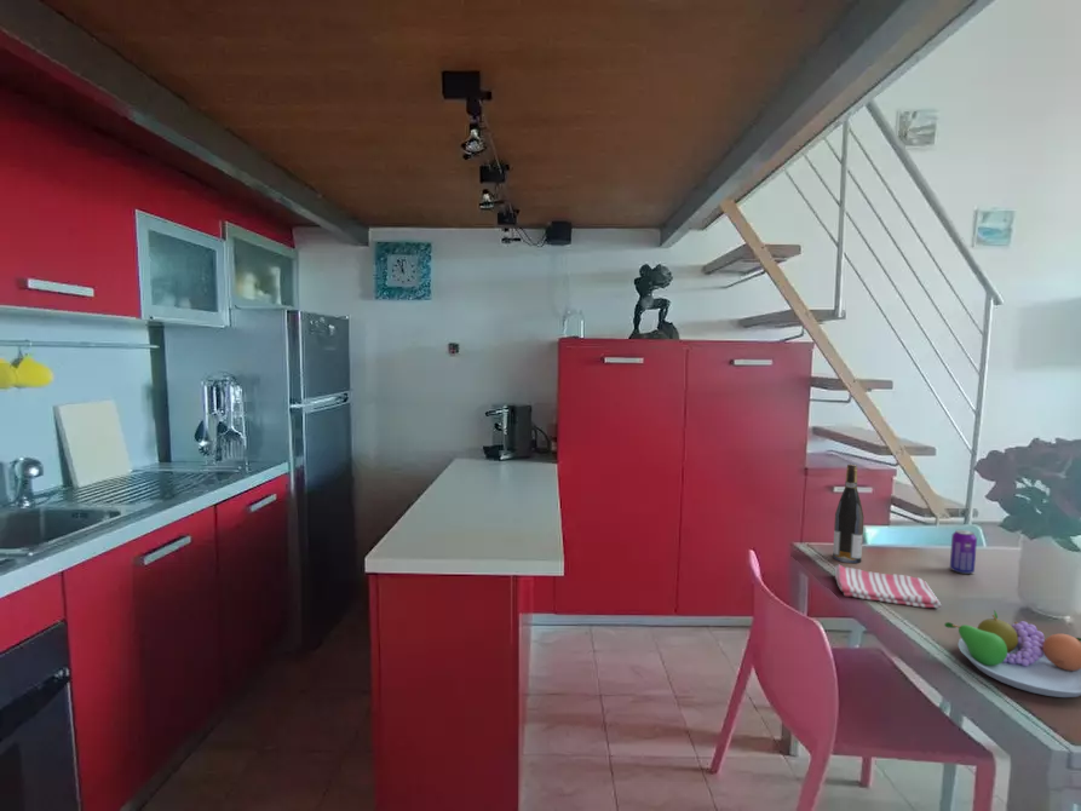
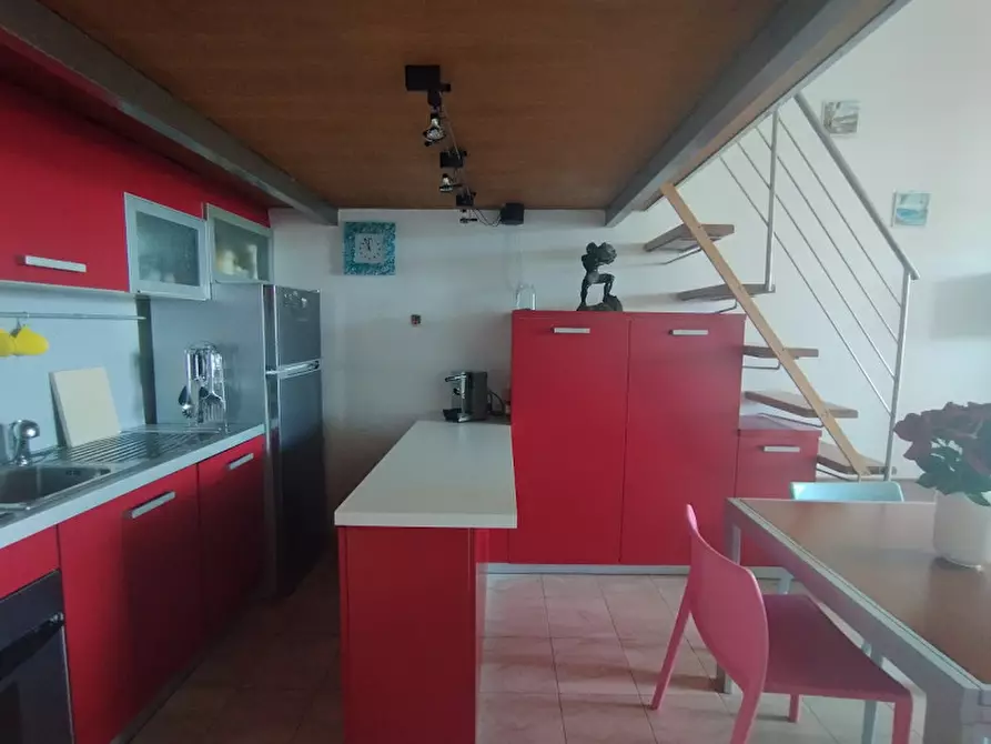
- fruit bowl (1022, 648)
- dish towel (884, 585)
- wine bottle (849, 512)
- beverage can (962, 551)
